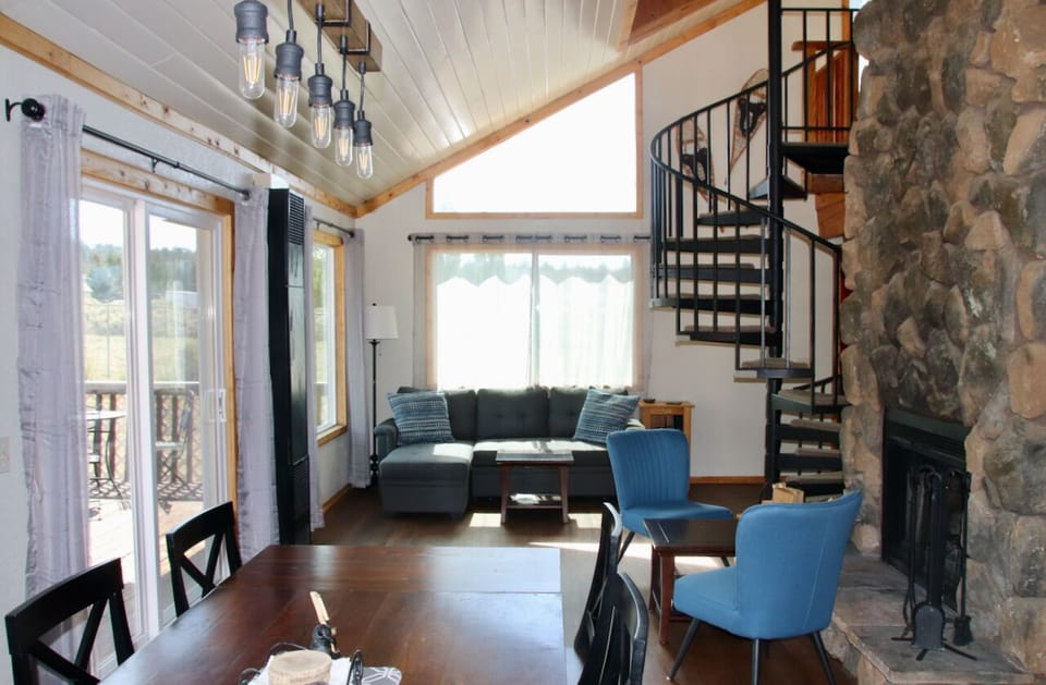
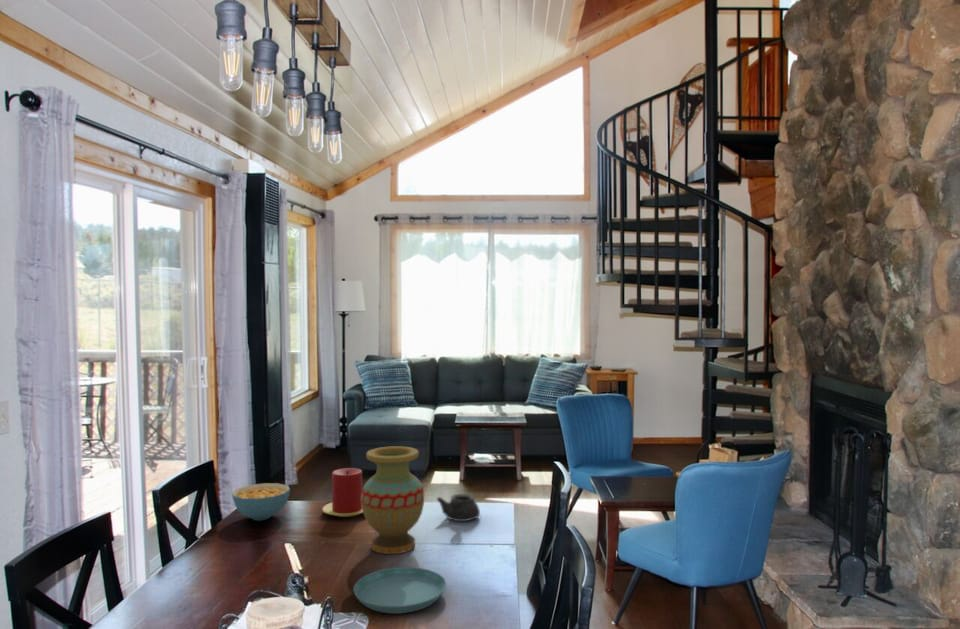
+ vase (393, 499)
+ saucer (400, 590)
+ cereal bowl (261, 504)
+ candle (347, 491)
+ teapot (458, 506)
